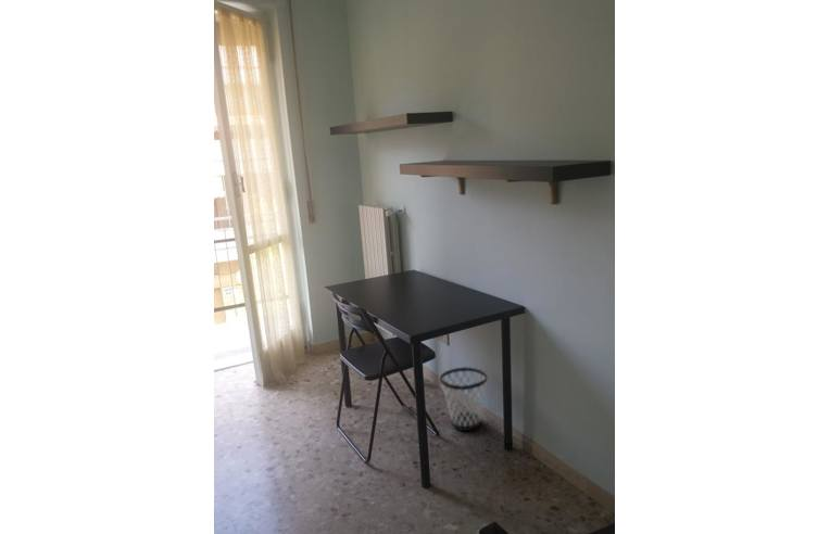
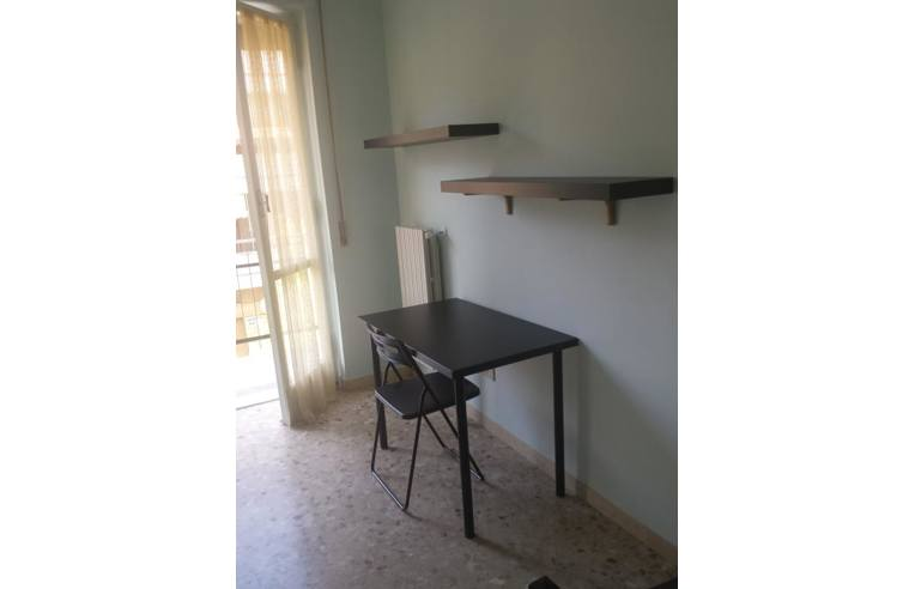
- wastebasket (464, 400)
